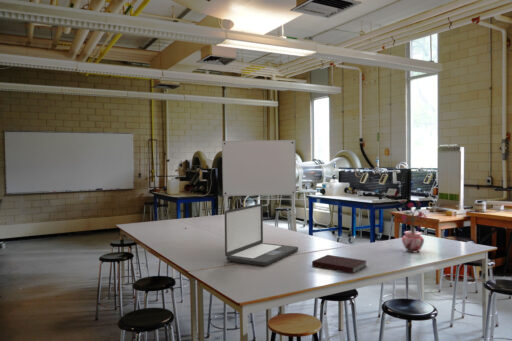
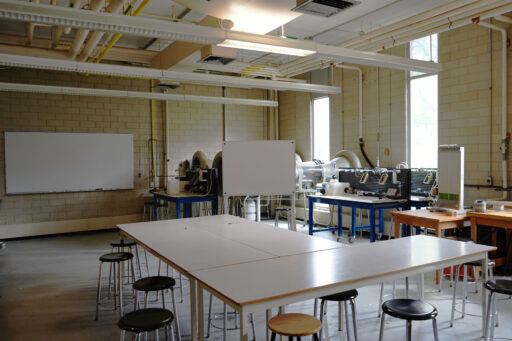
- laptop (262, 231)
- potted plant (413, 224)
- notebook (339, 263)
